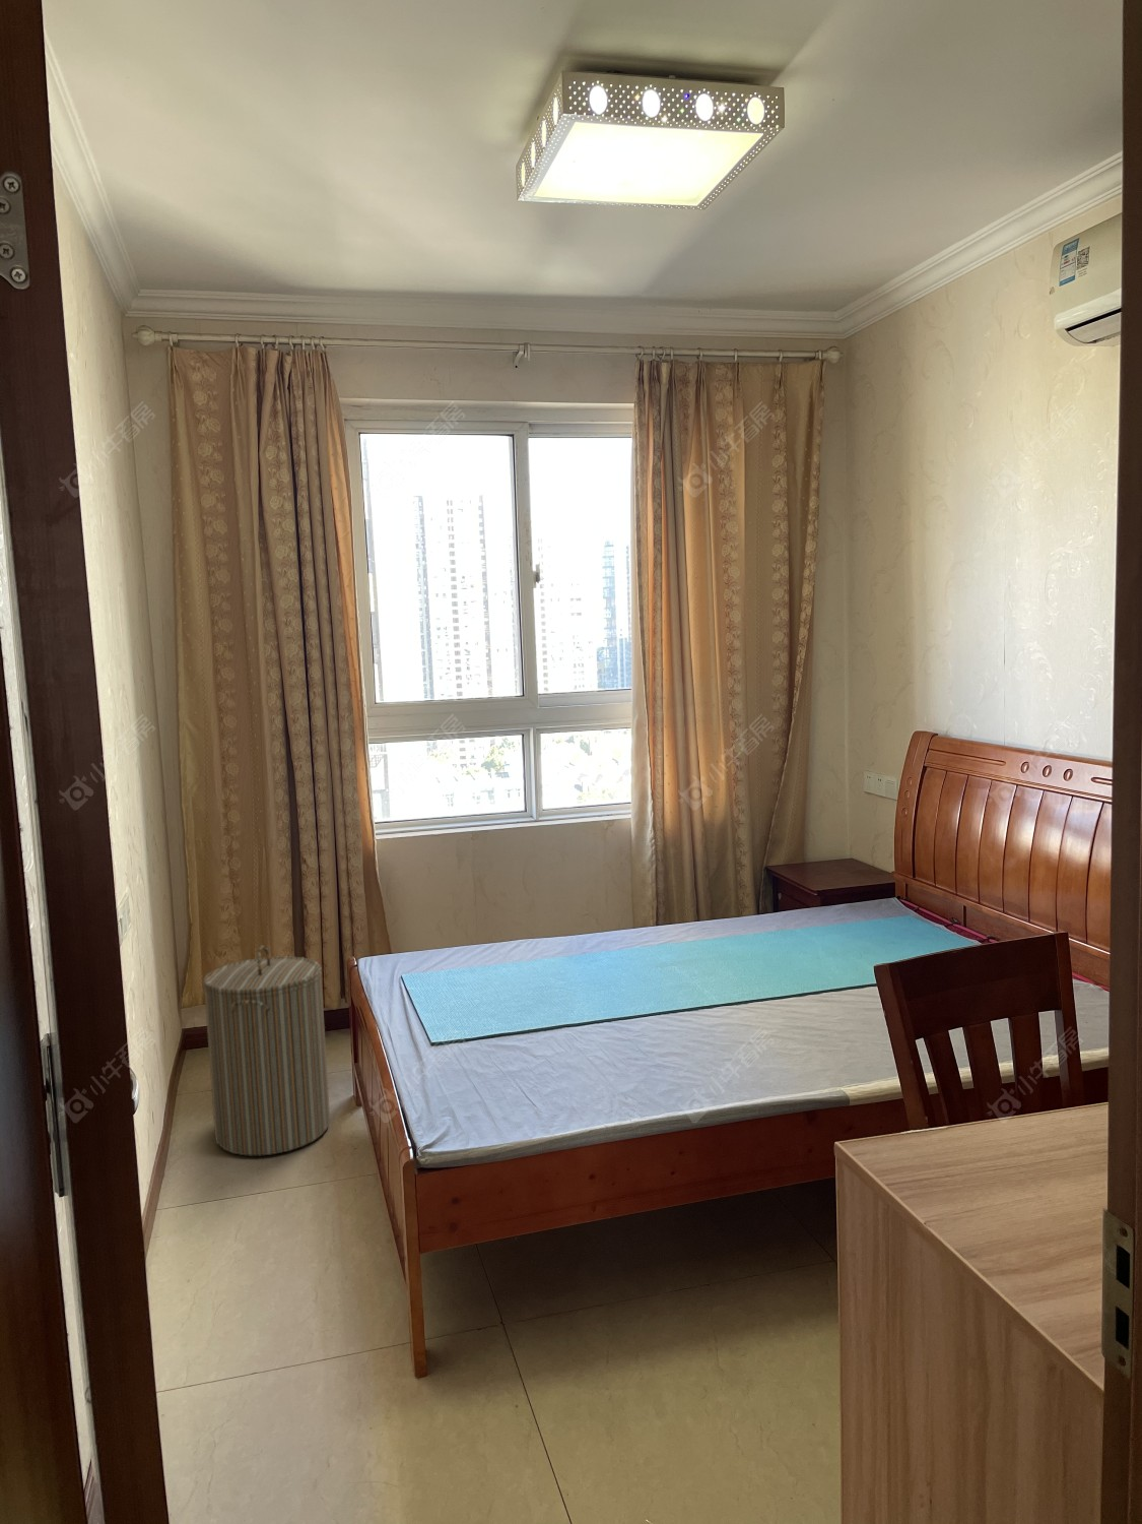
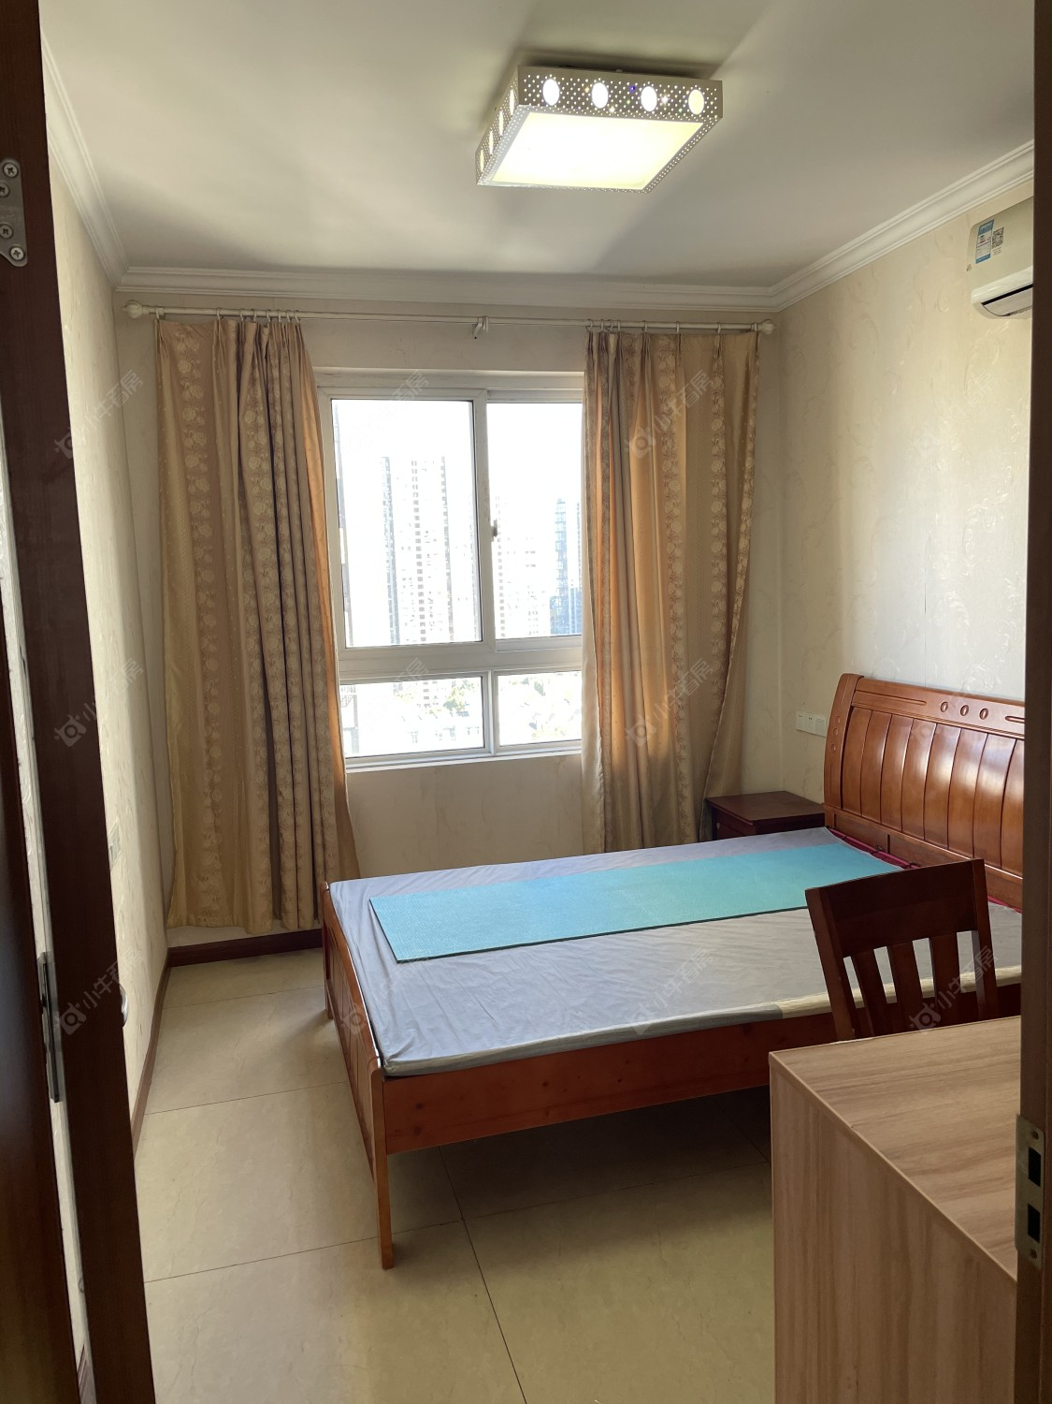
- laundry hamper (268, 1039)
